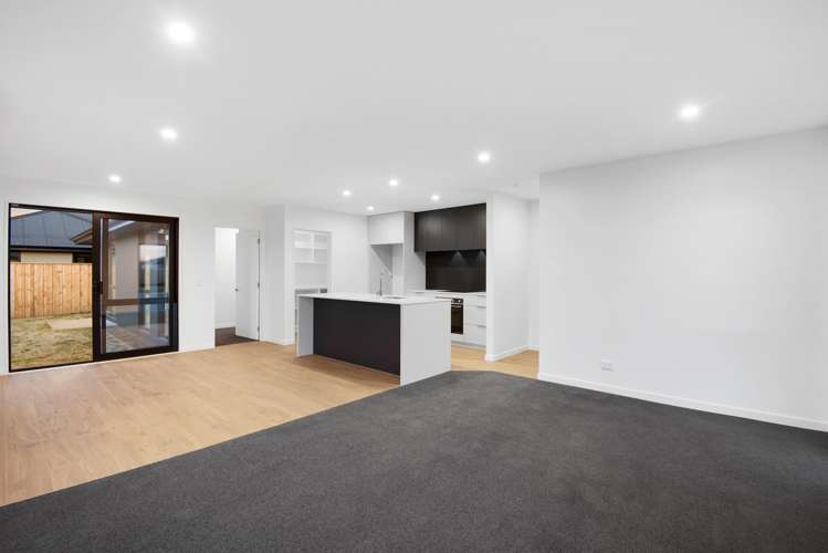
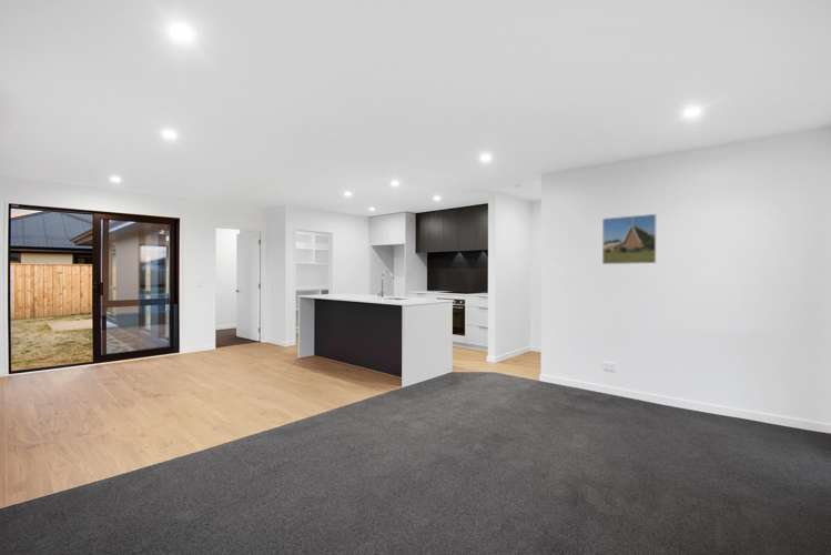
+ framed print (628, 240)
